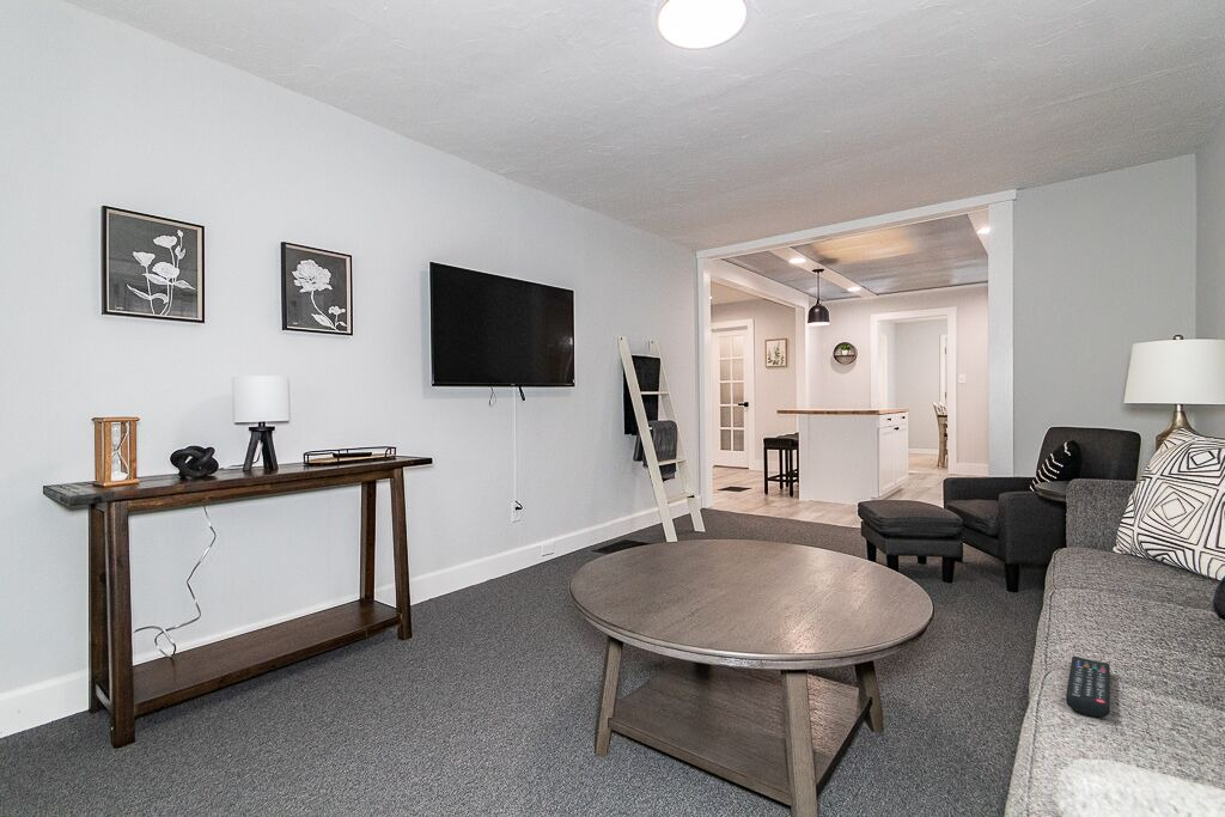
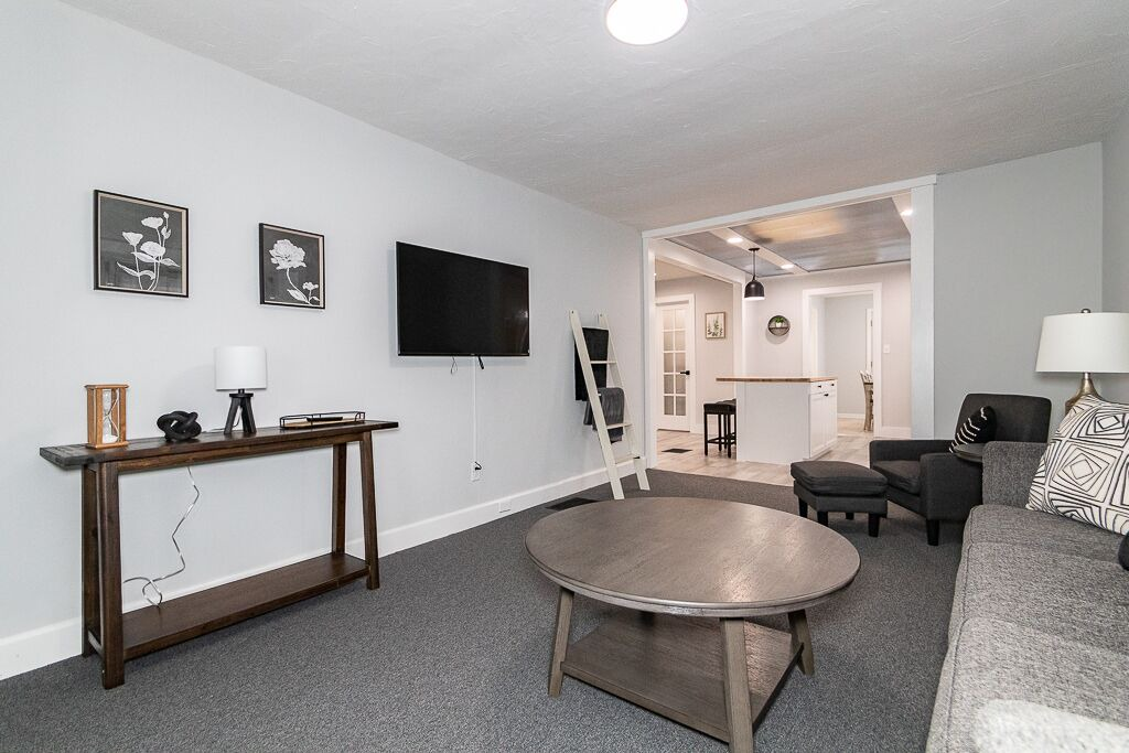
- remote control (1089, 683)
